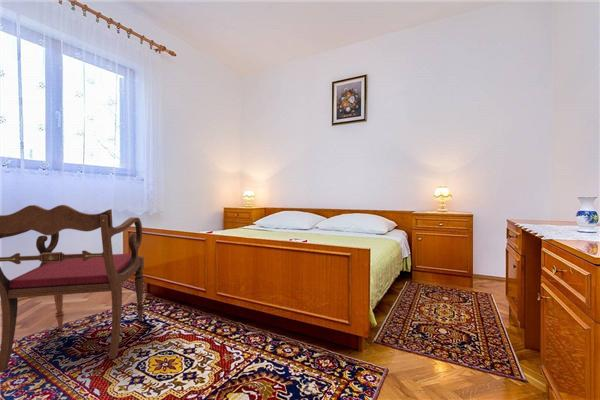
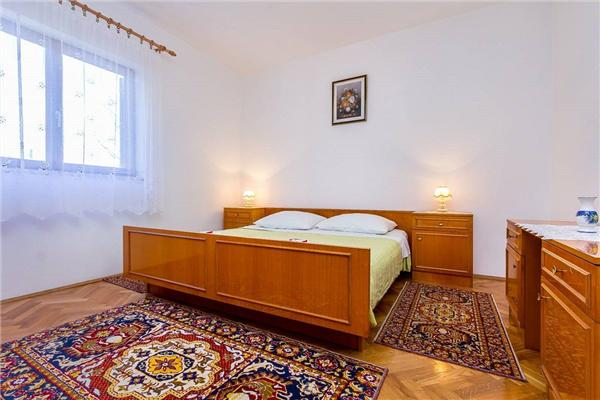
- armchair (78, 274)
